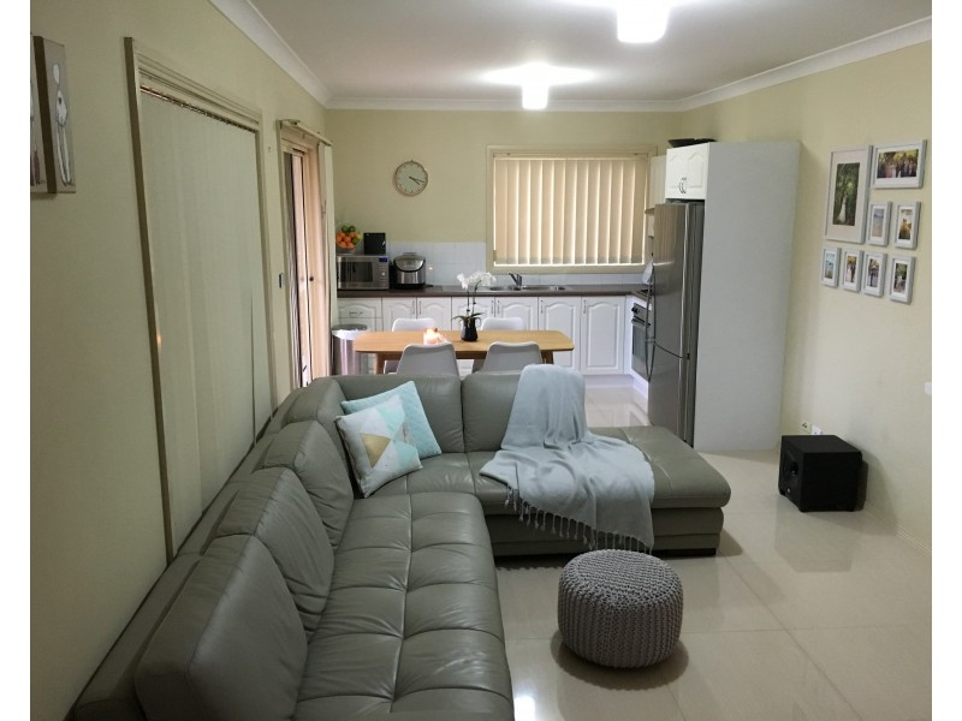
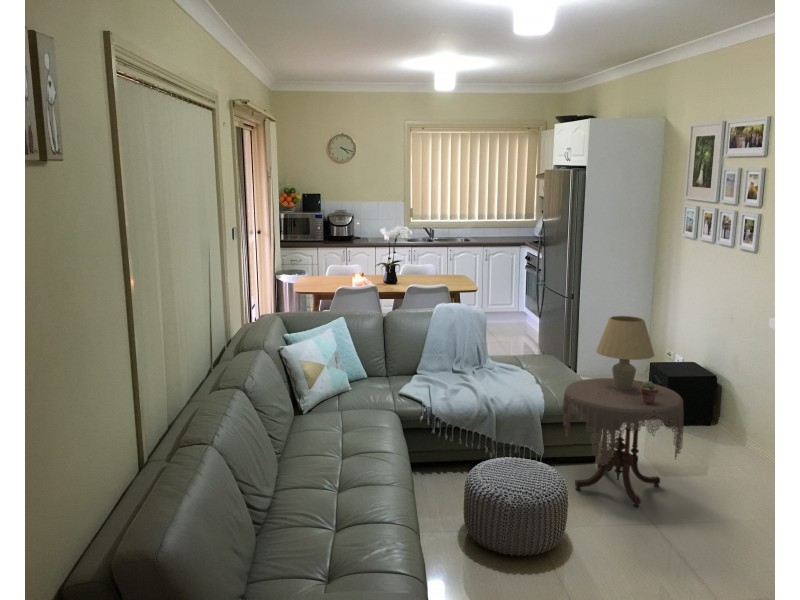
+ potted succulent (648, 391)
+ table lamp (624, 352)
+ side table (620, 440)
